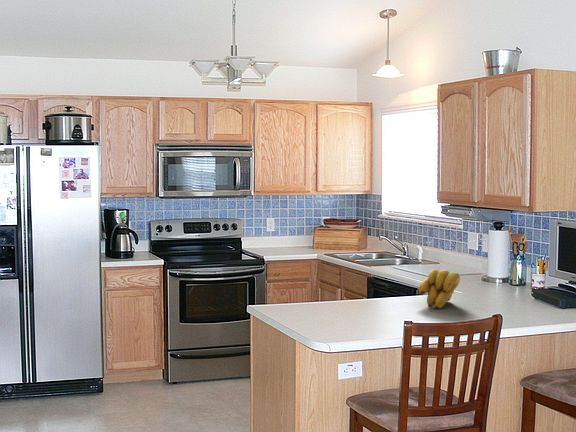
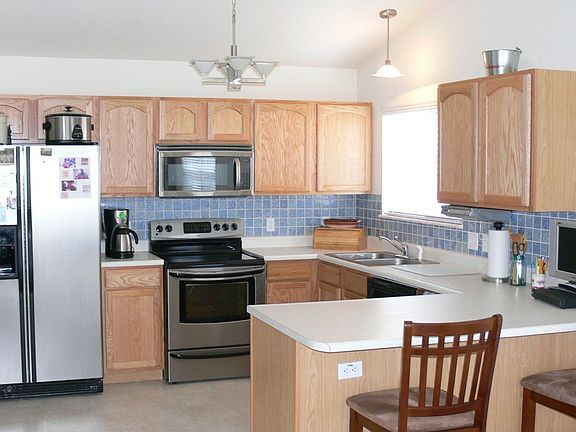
- banana bunch (439, 287)
